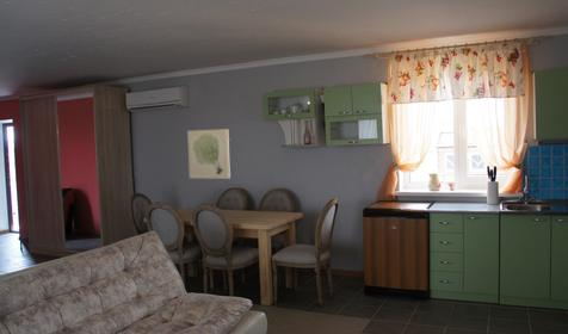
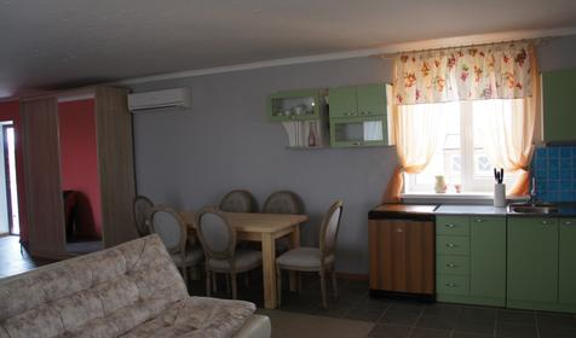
- wall art (208, 154)
